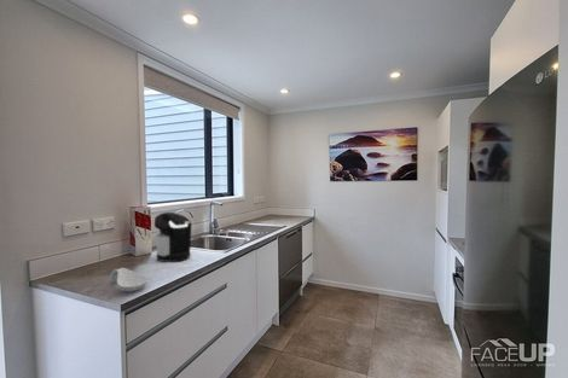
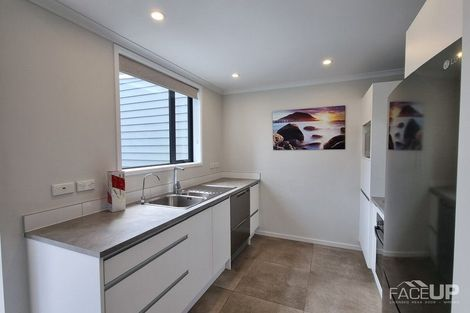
- coffee maker (174, 235)
- spoon rest (126, 278)
